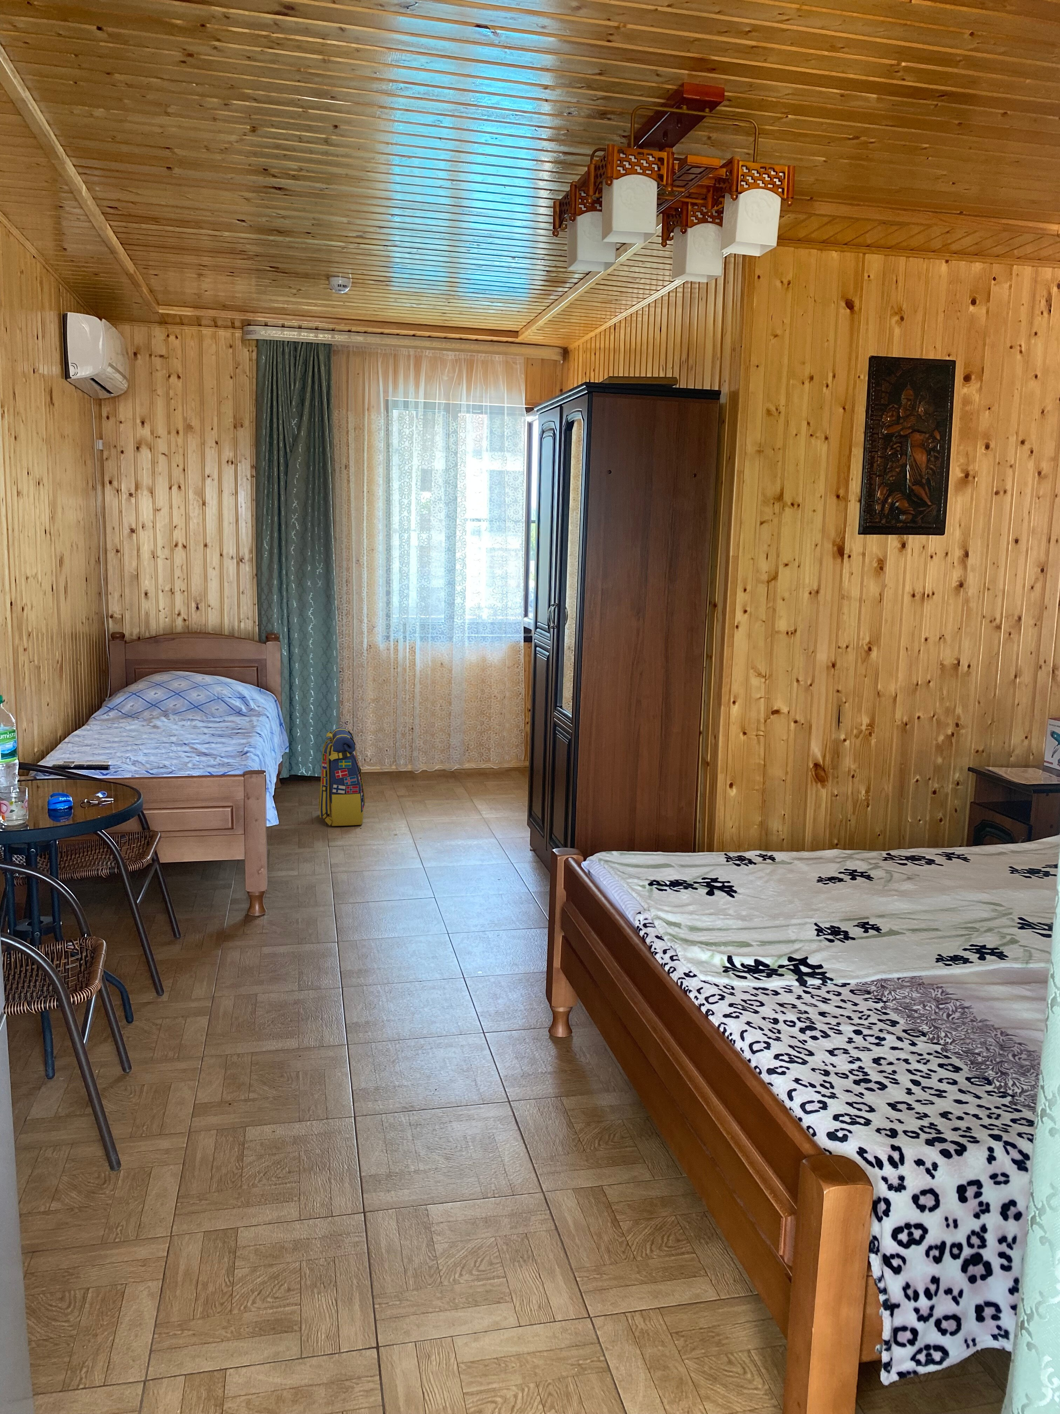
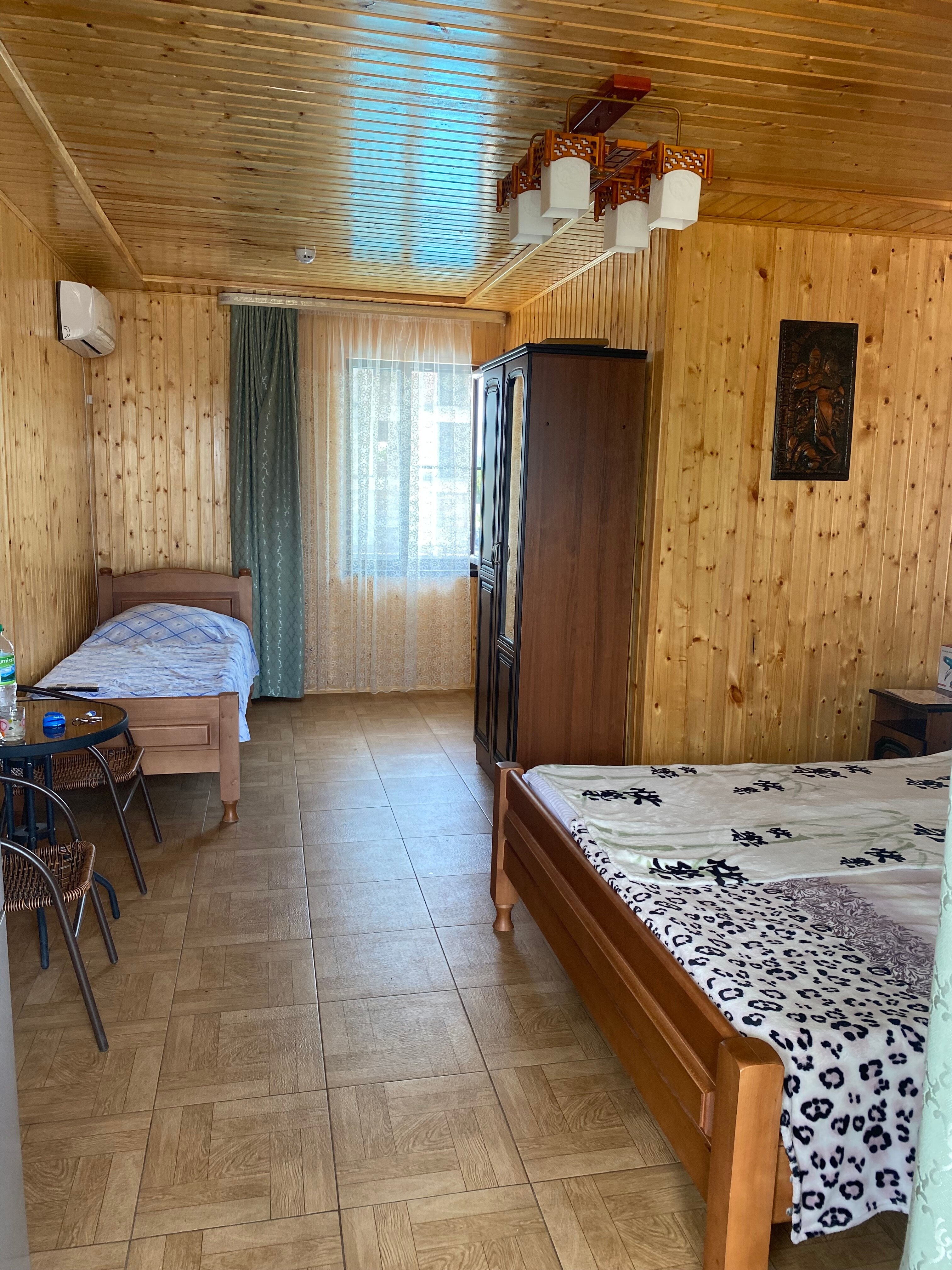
- backpack (341, 776)
